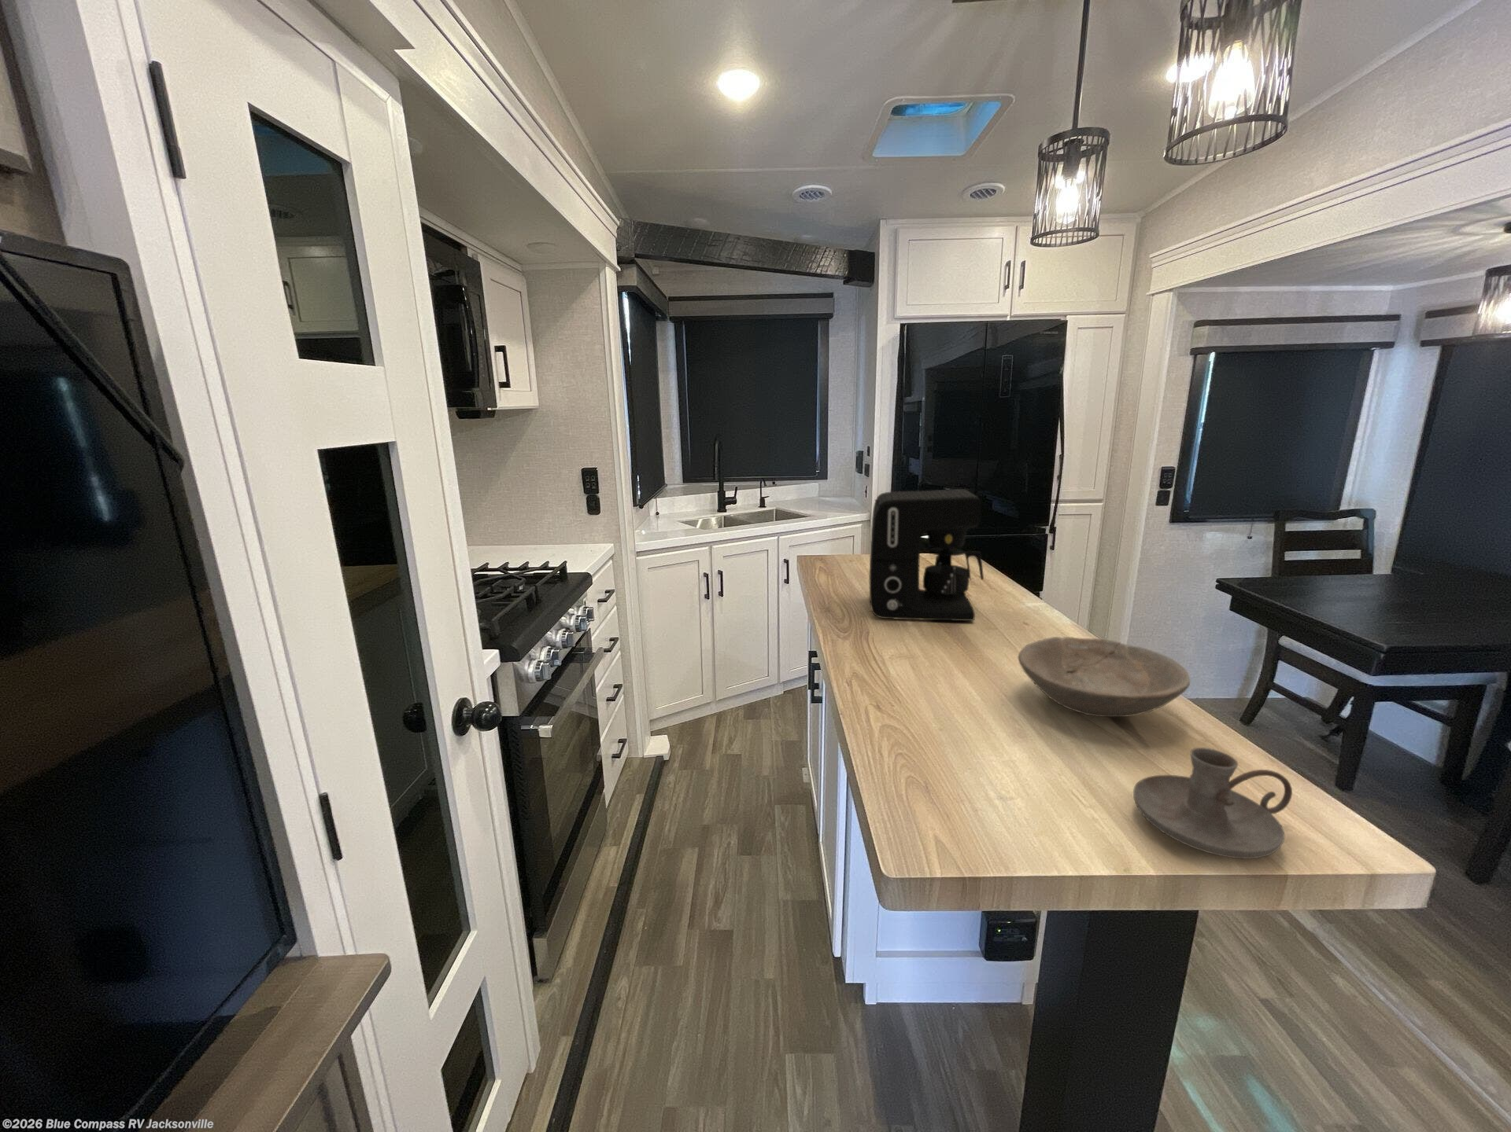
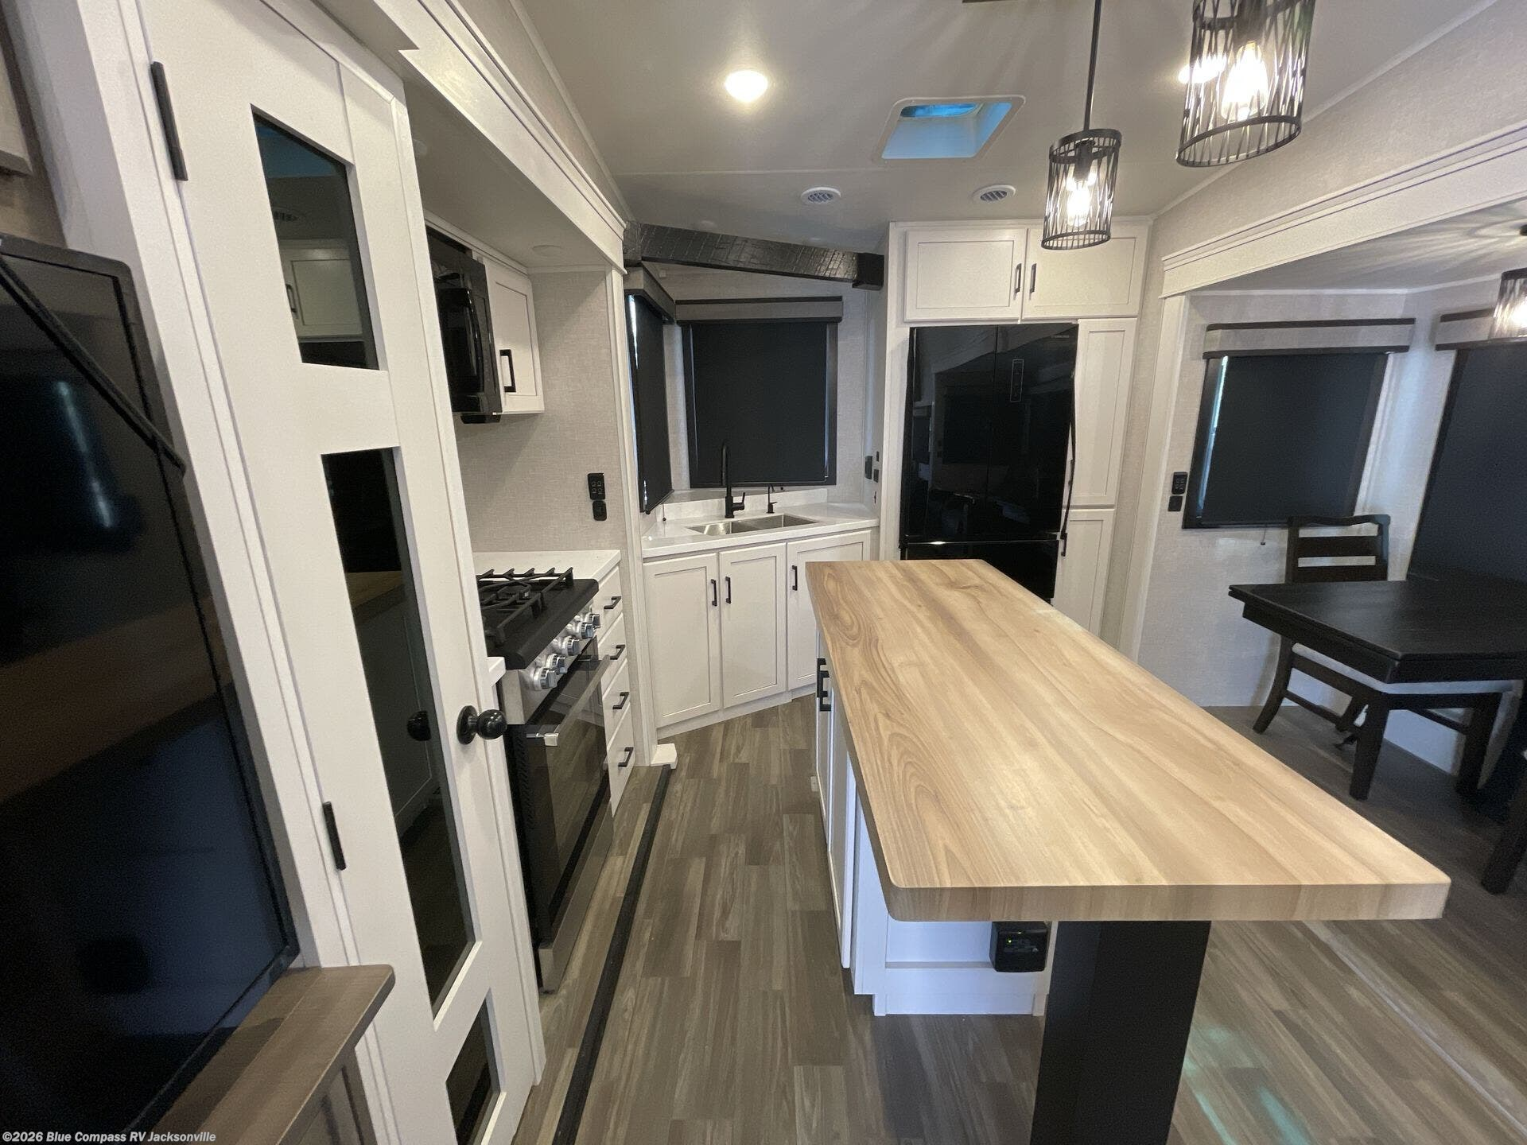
- coffee maker (929, 552)
- candle holder (1221, 792)
- bowl (1096, 684)
